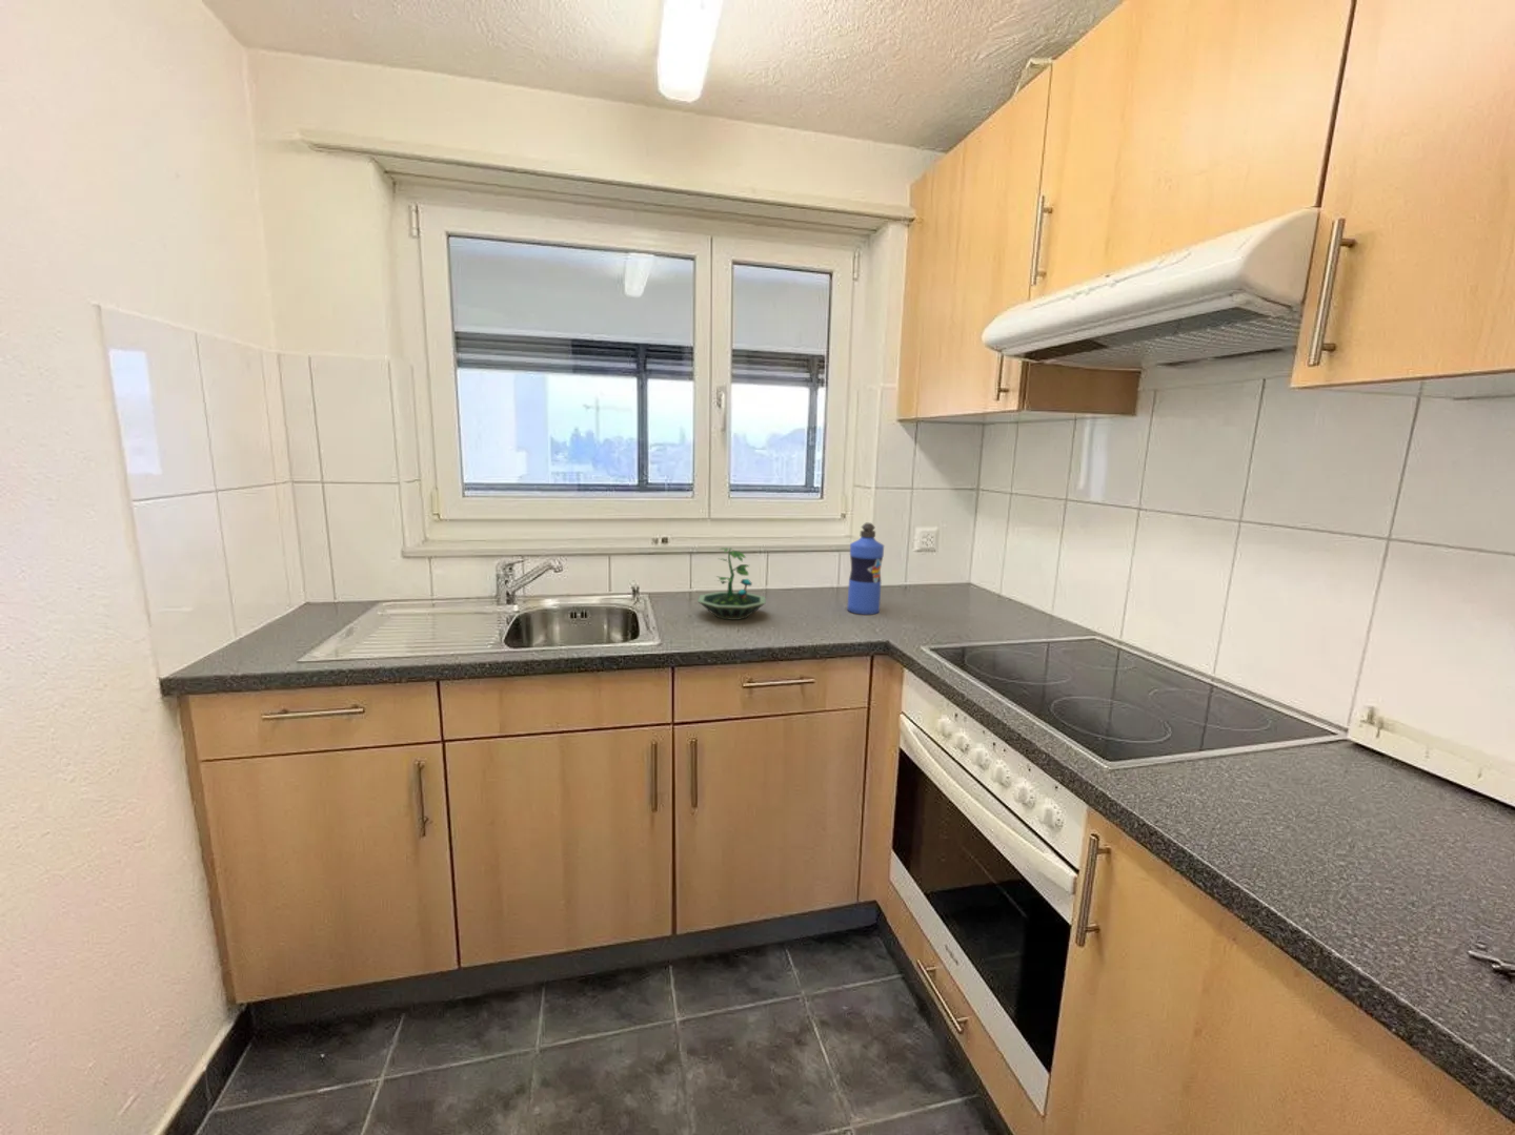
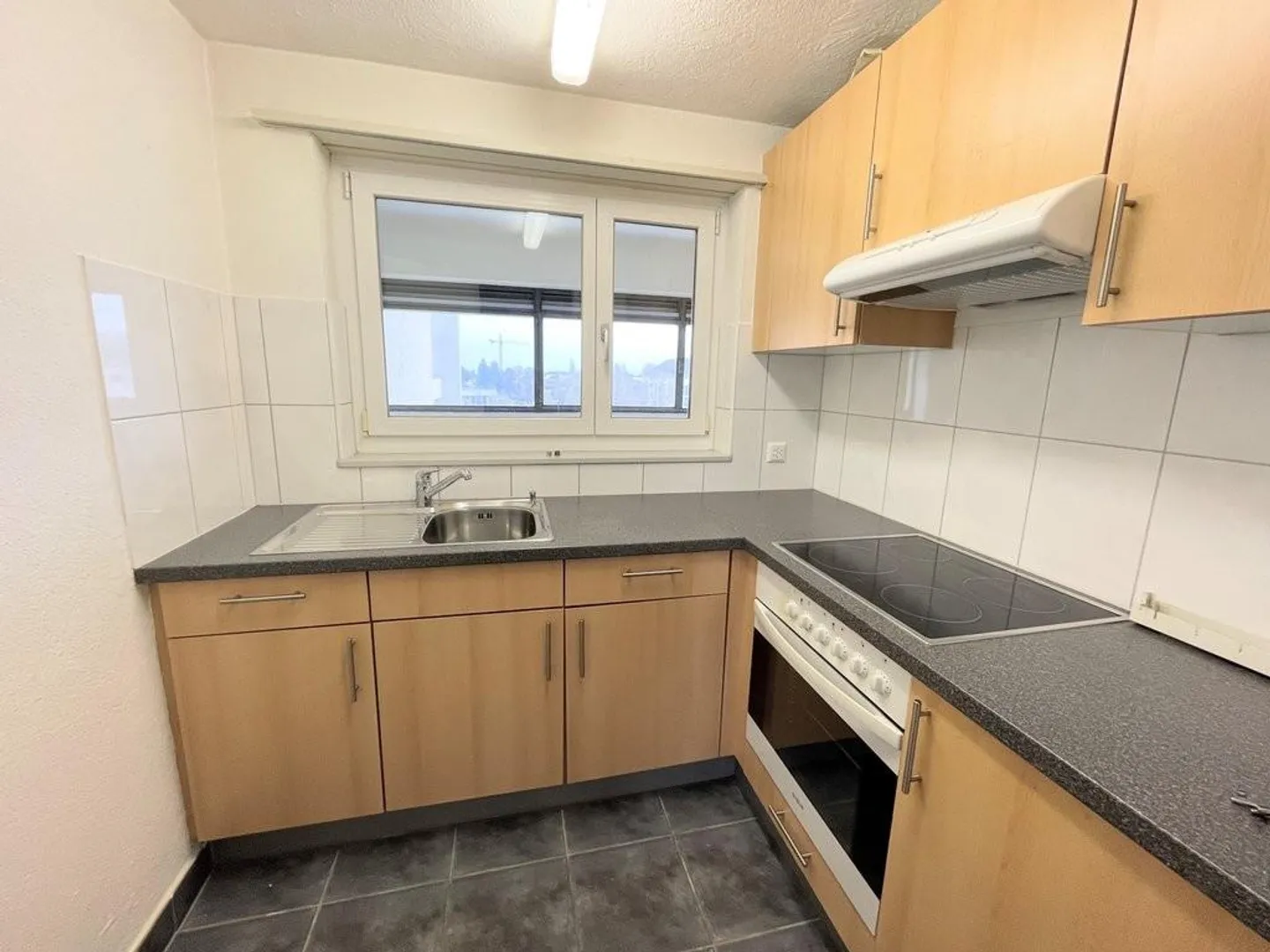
- water bottle (865, 566)
- terrarium (730, 562)
